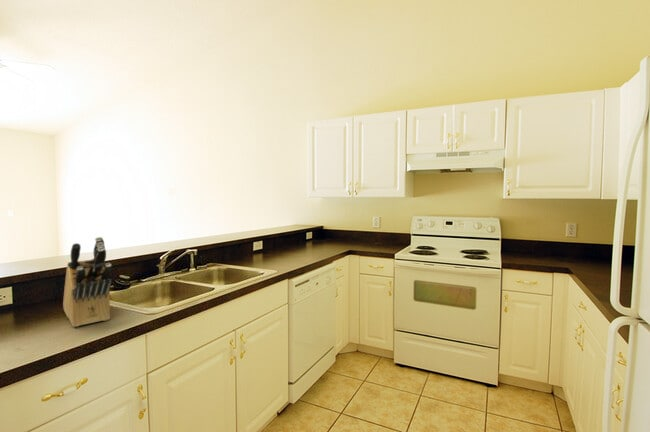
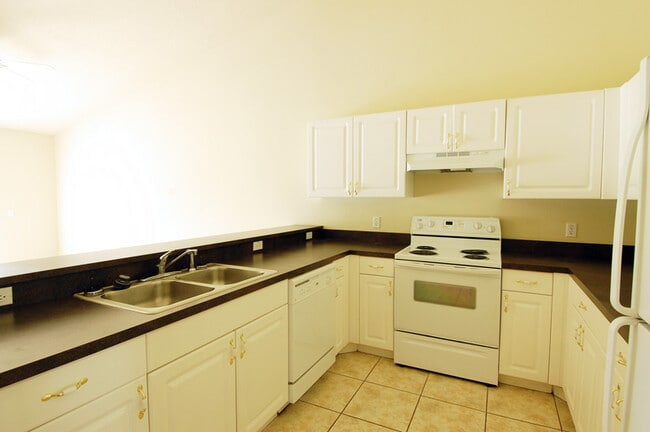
- knife block (86, 276)
